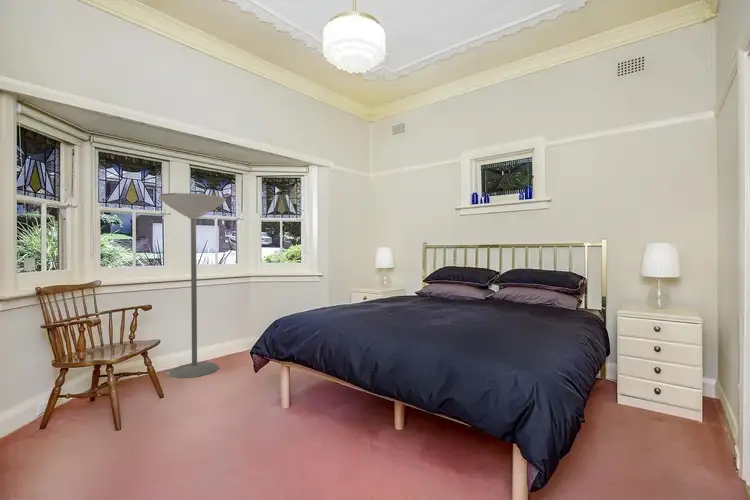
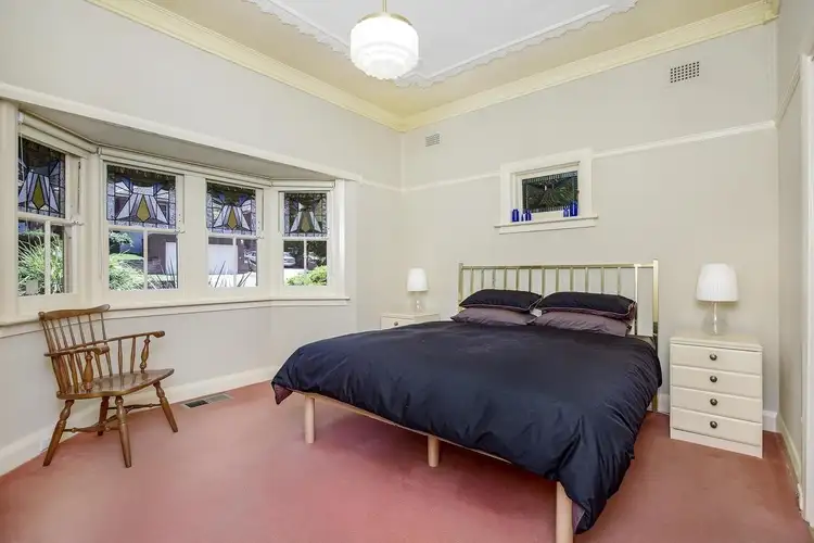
- floor lamp (193, 283)
